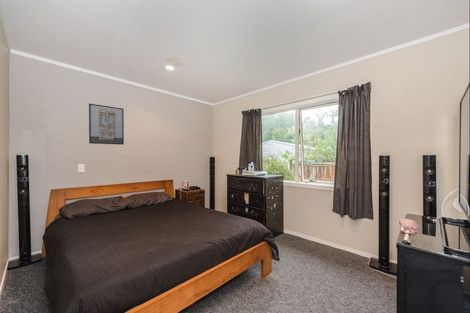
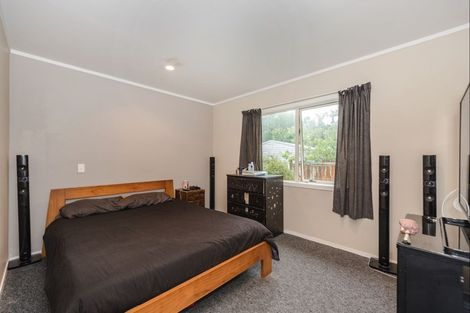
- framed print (107, 125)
